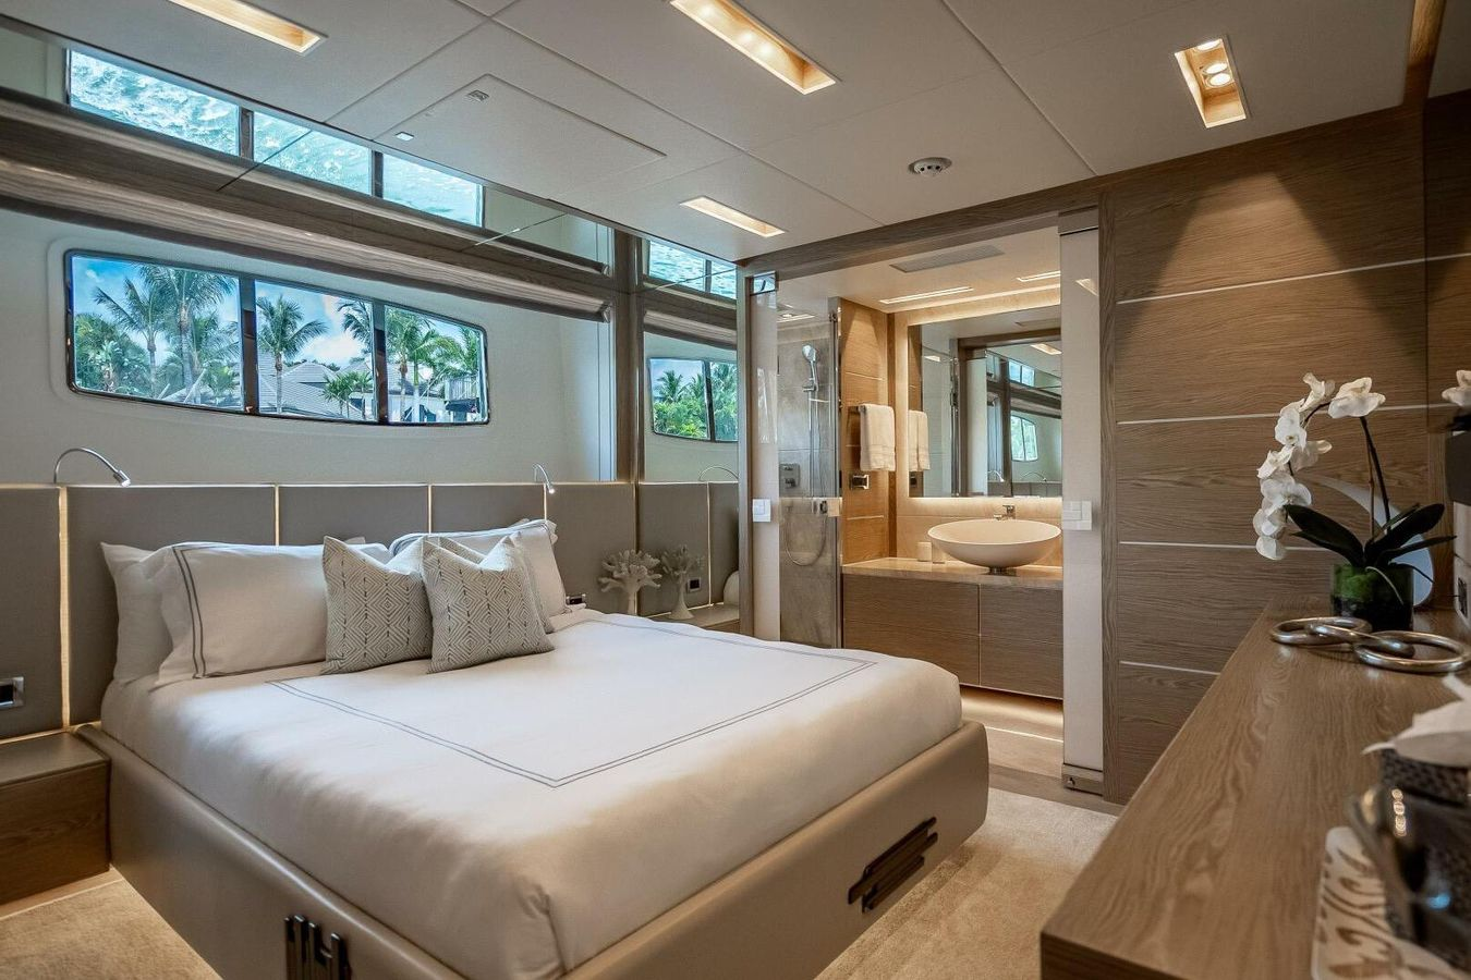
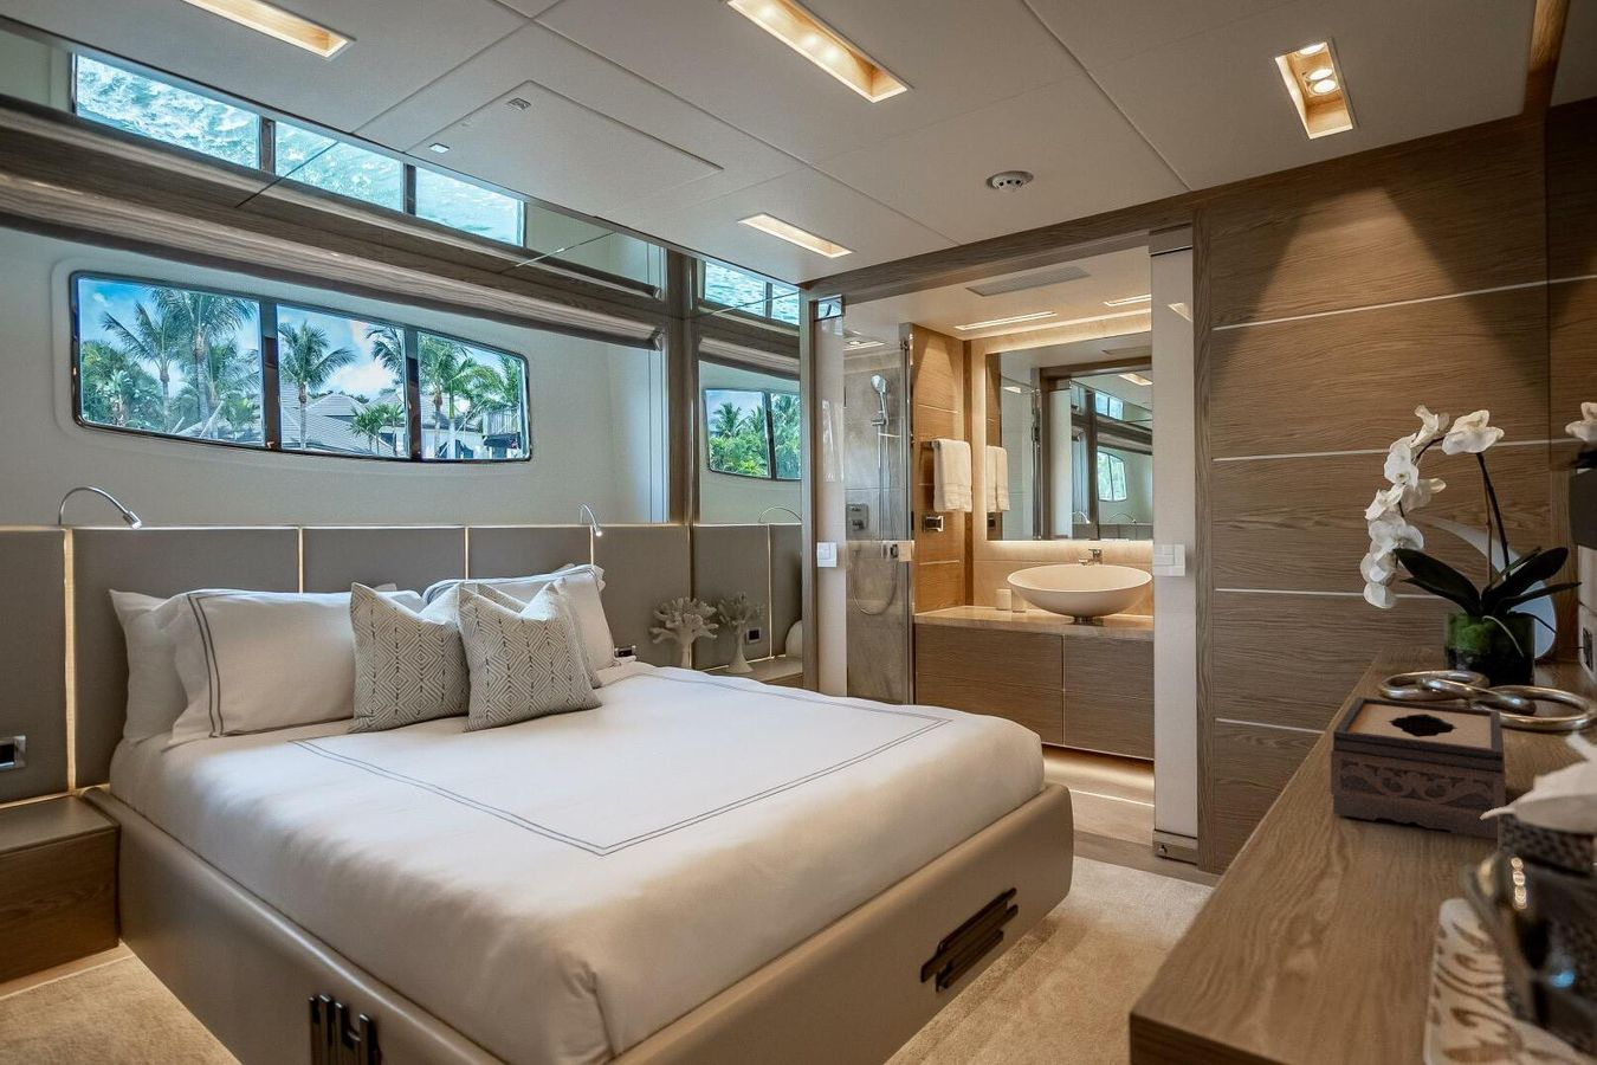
+ tissue box (1420, 760)
